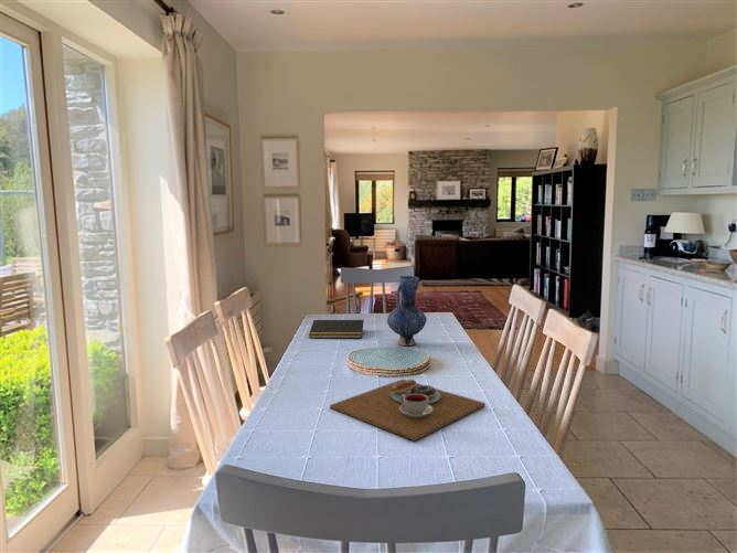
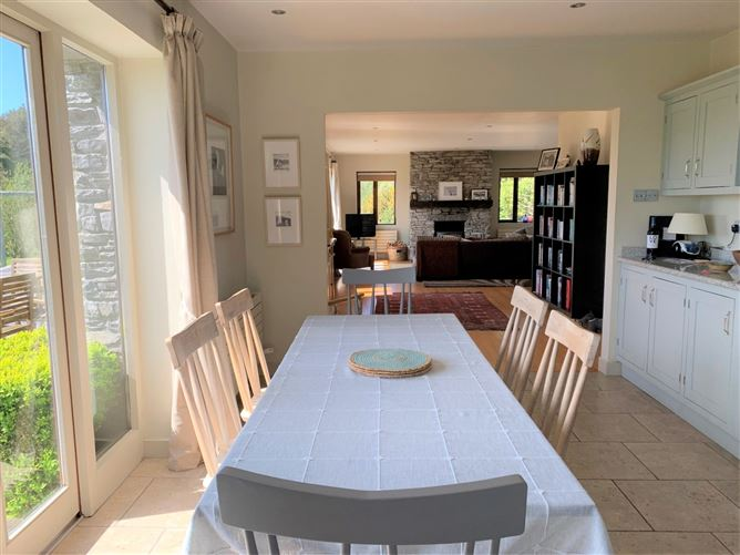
- placemat (407, 396)
- vase (406, 310)
- notepad (337, 328)
